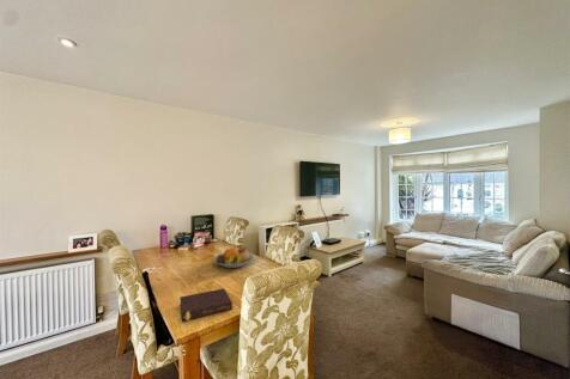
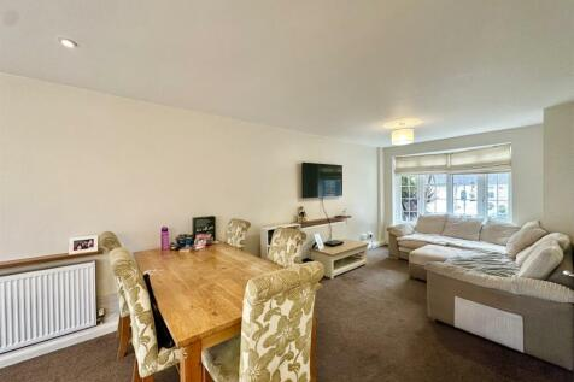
- fruit bowl (234, 256)
- book (205, 302)
